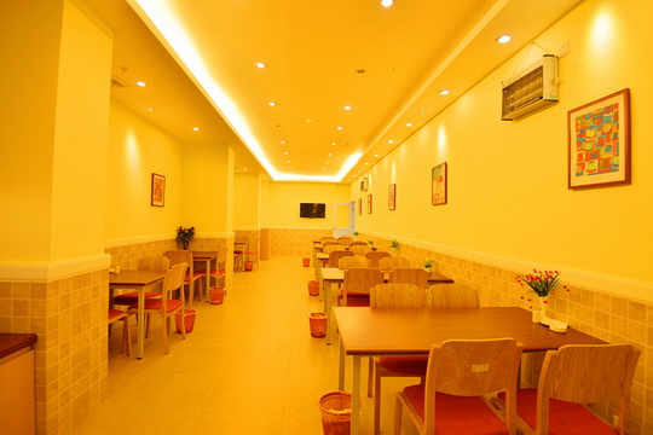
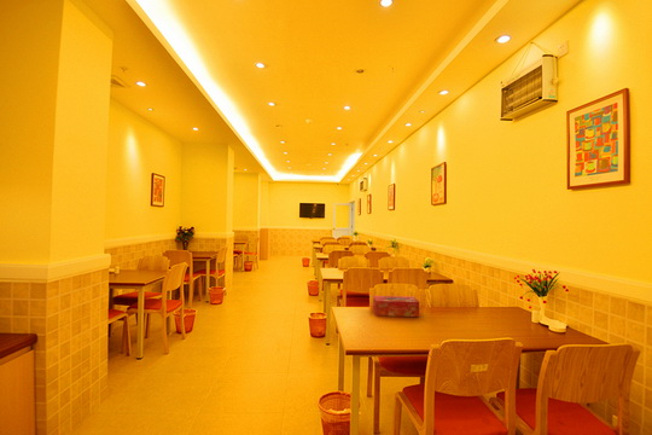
+ tissue box (395, 306)
